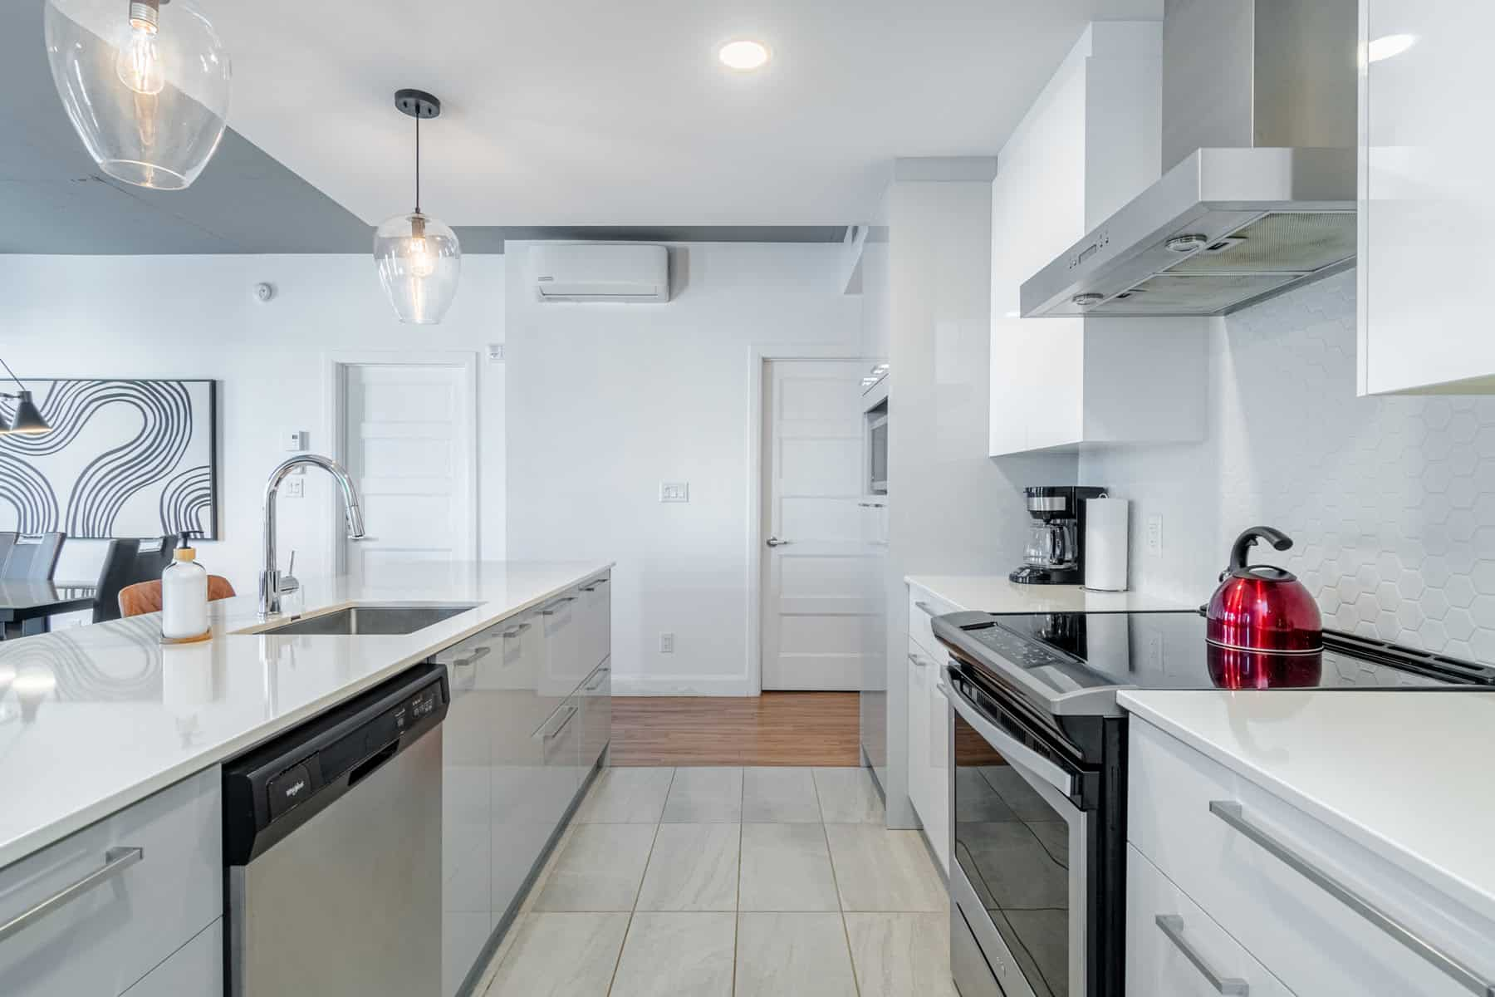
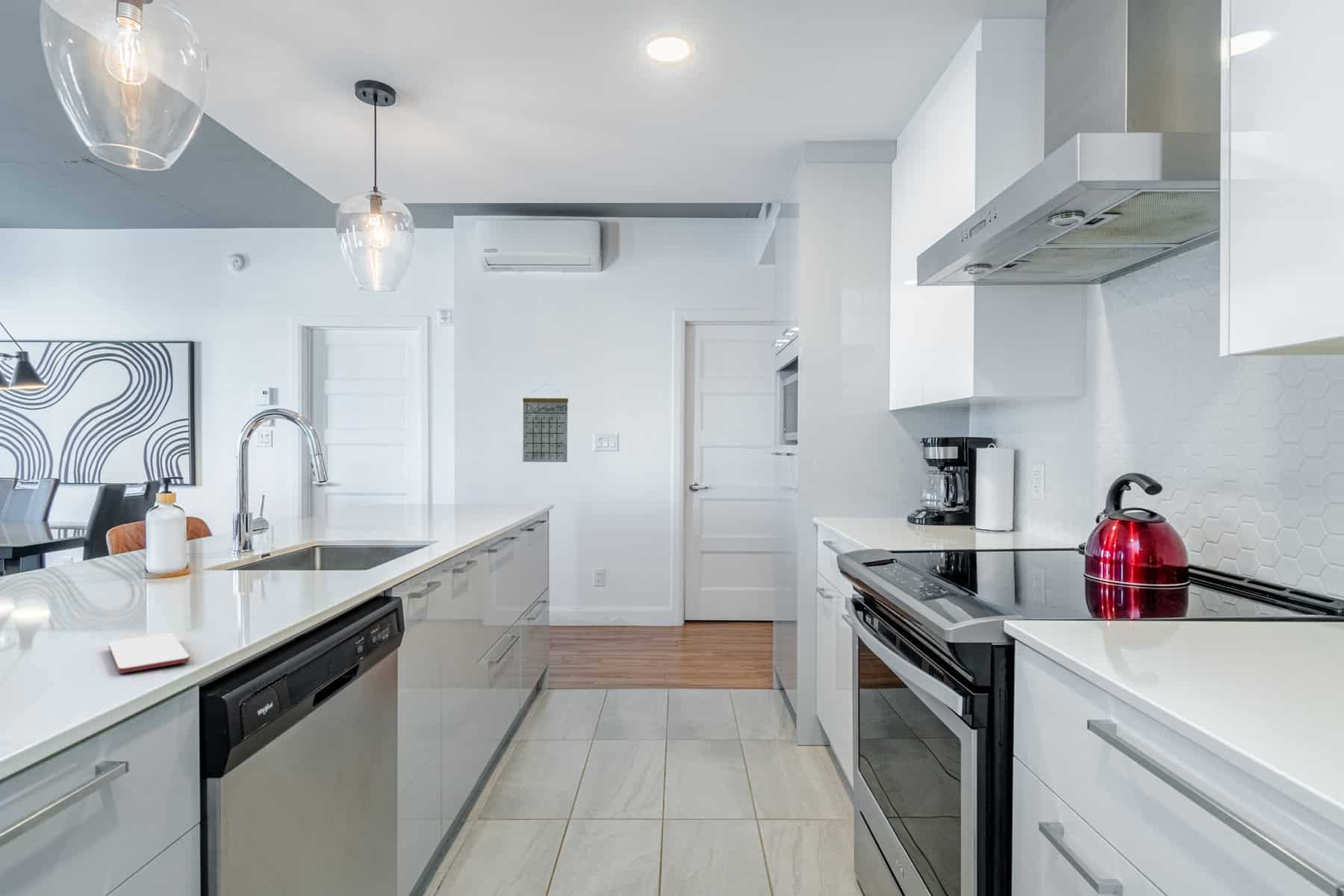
+ smartphone (148, 651)
+ calendar (545, 422)
